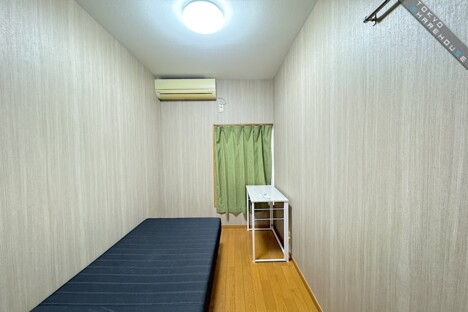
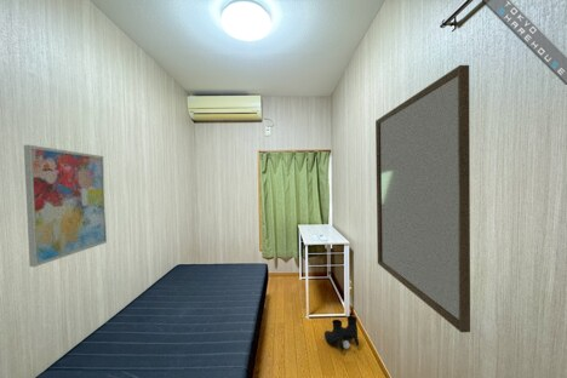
+ wall art (71, 202)
+ home mirror (408, 195)
+ boots (340, 327)
